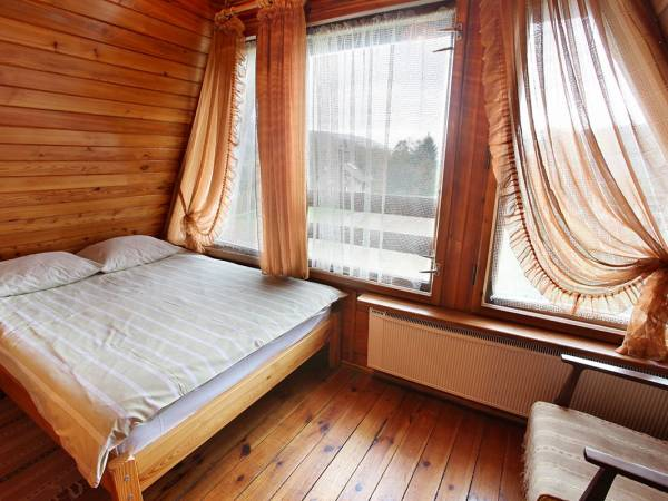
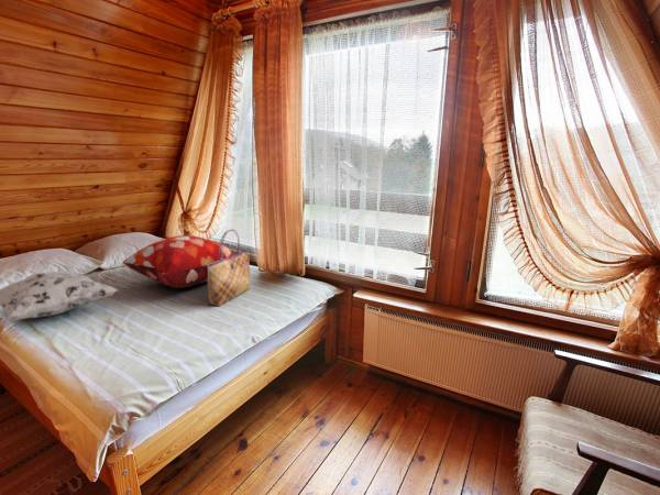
+ decorative pillow (50, 293)
+ tote bag (229, 263)
+ decorative pillow (182, 260)
